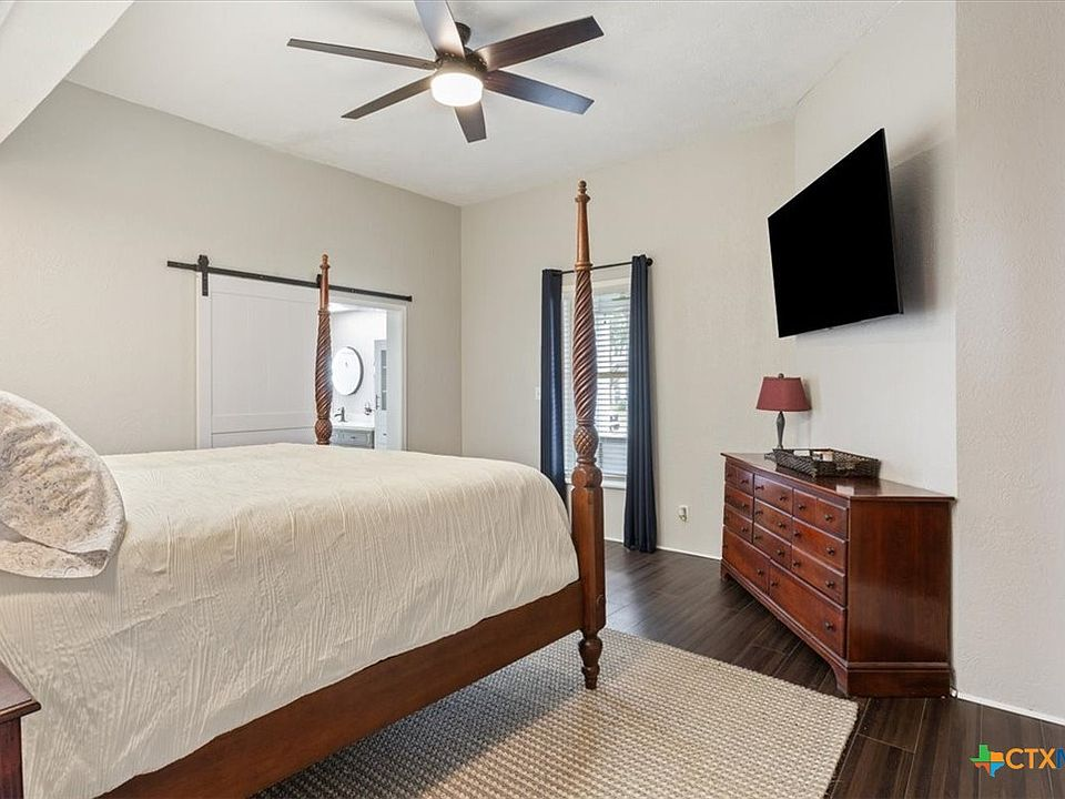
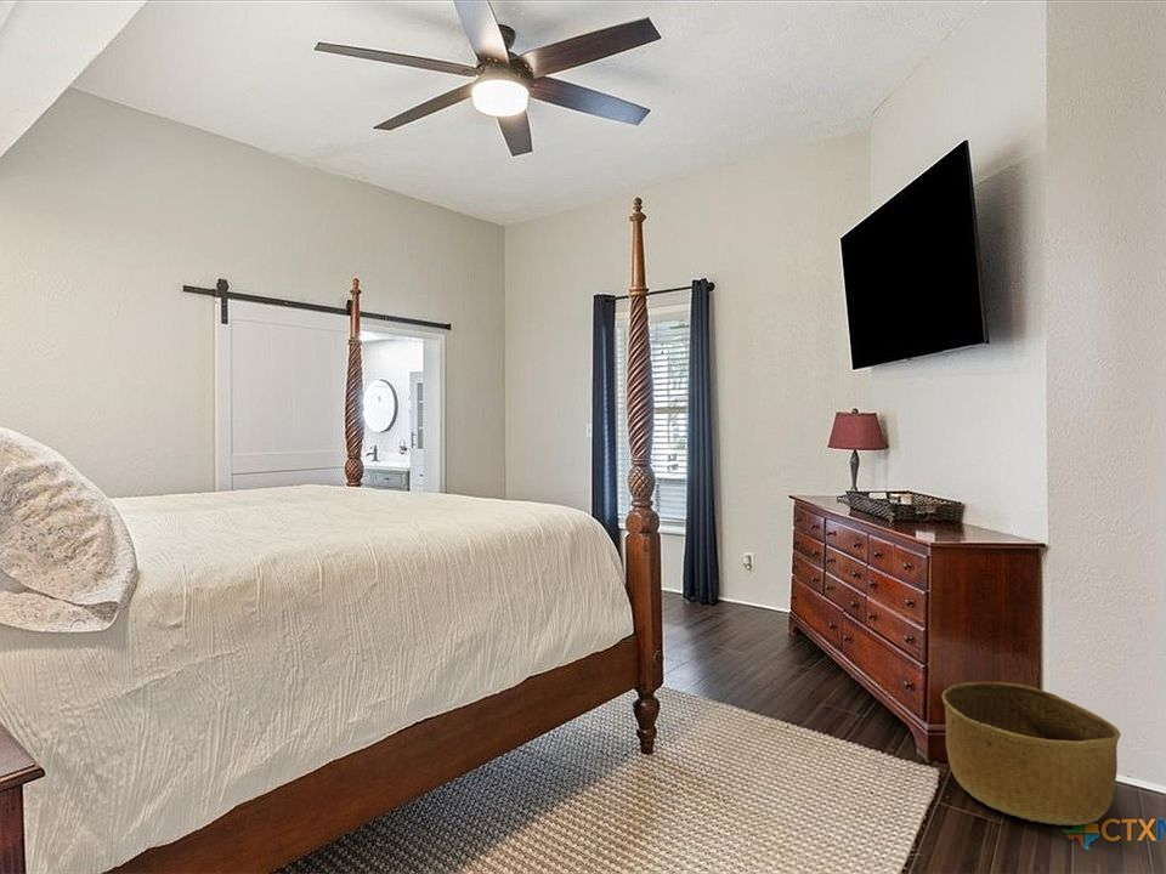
+ basket (1023, 750)
